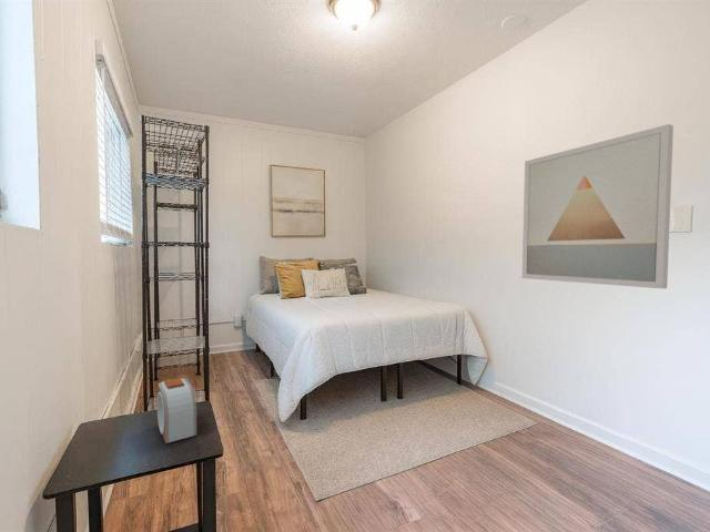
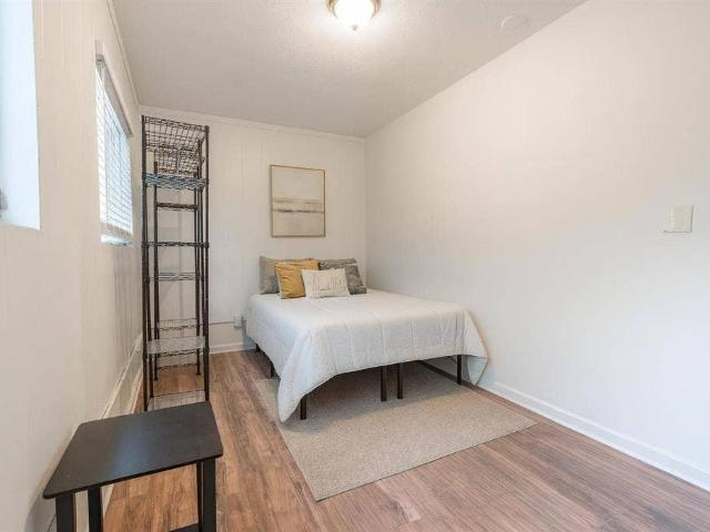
- alarm clock (175, 407)
- wall art (585, 214)
